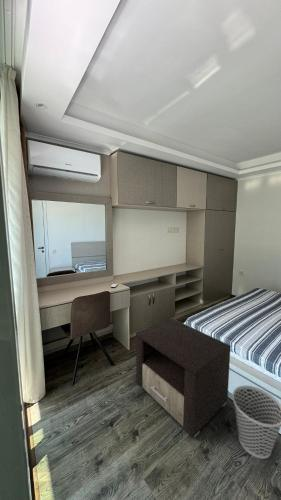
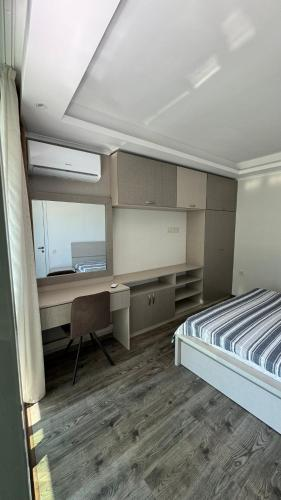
- nightstand (178, 366)
- wastebasket (255, 423)
